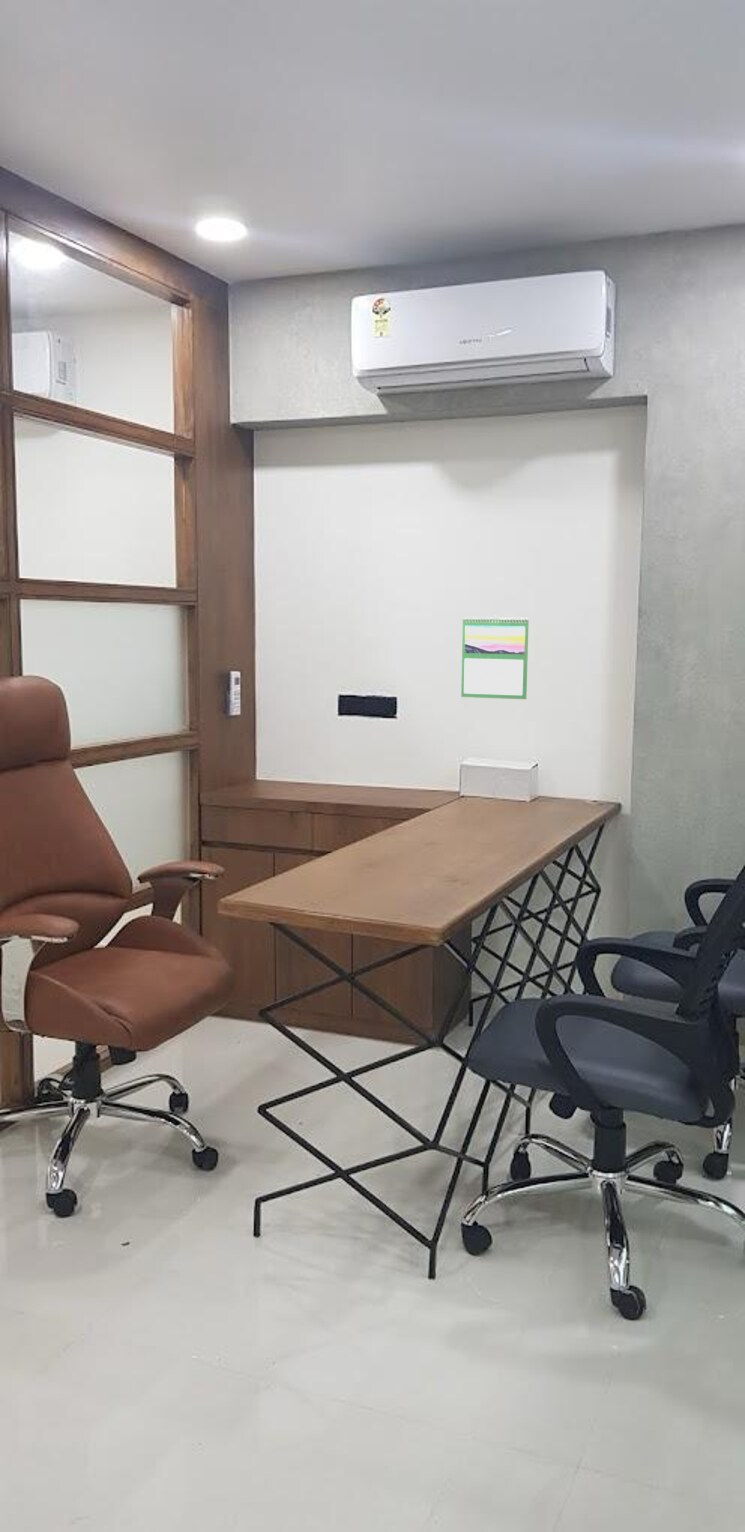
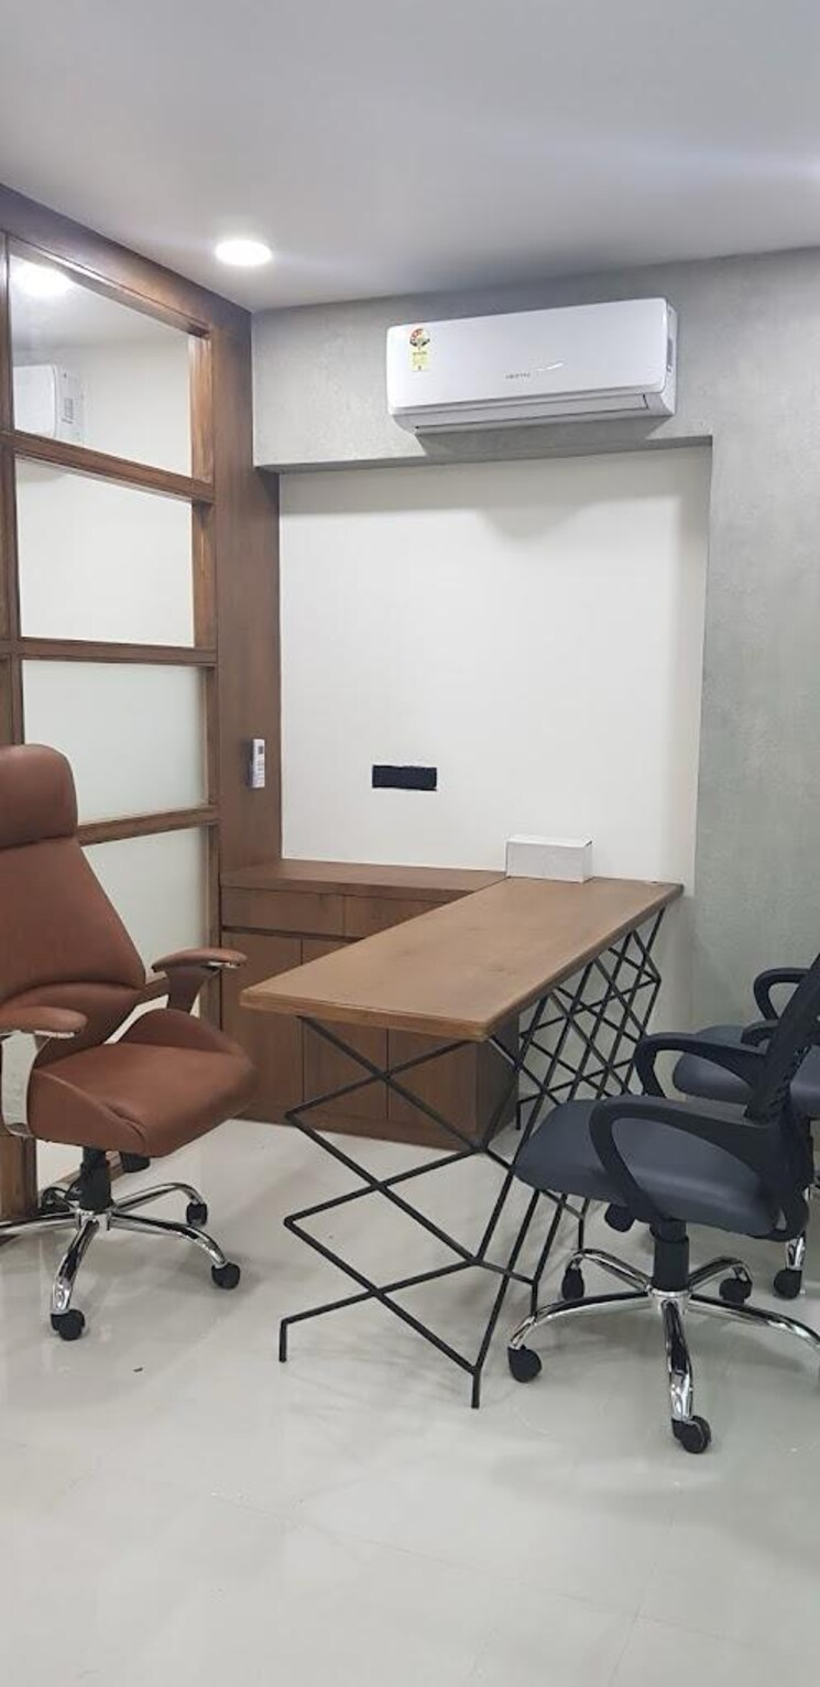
- calendar (494, 657)
